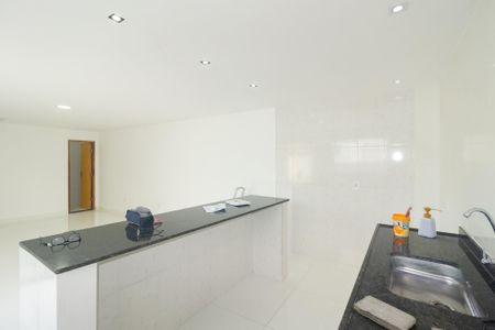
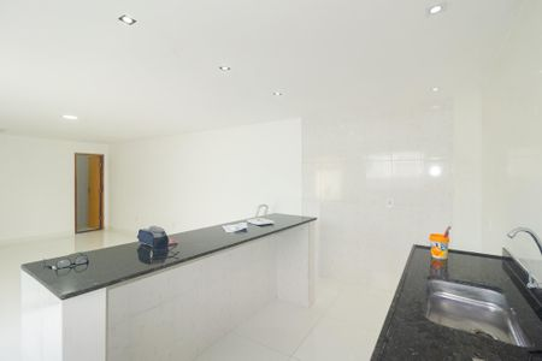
- soap bottle (430, 221)
- washcloth (383, 312)
